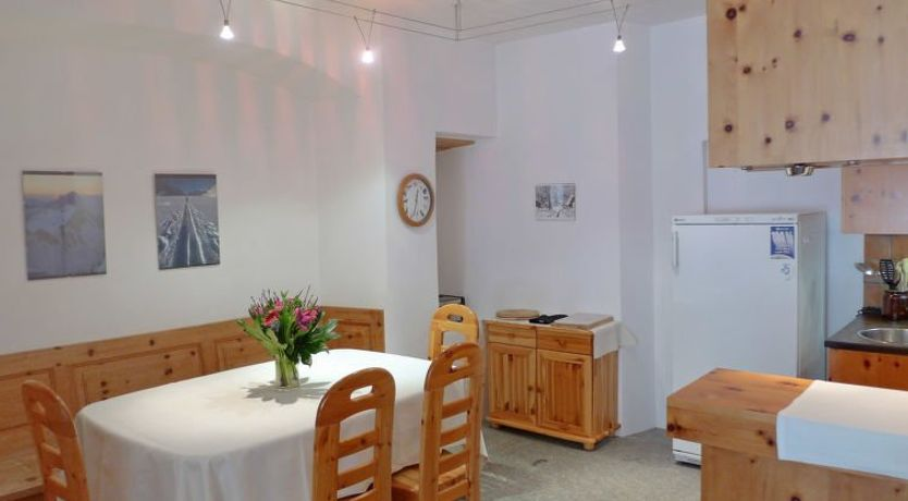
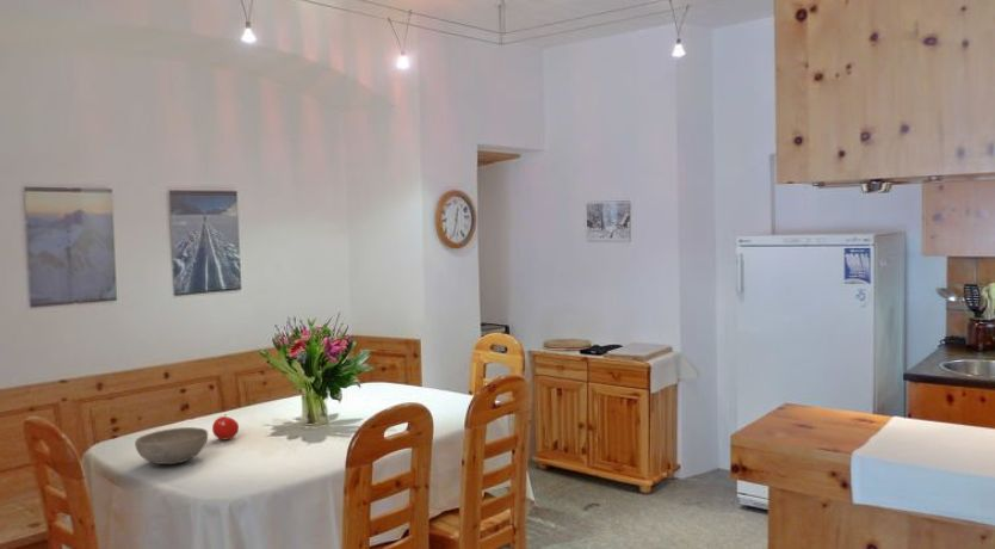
+ bowl (172, 449)
+ fruit (225, 426)
